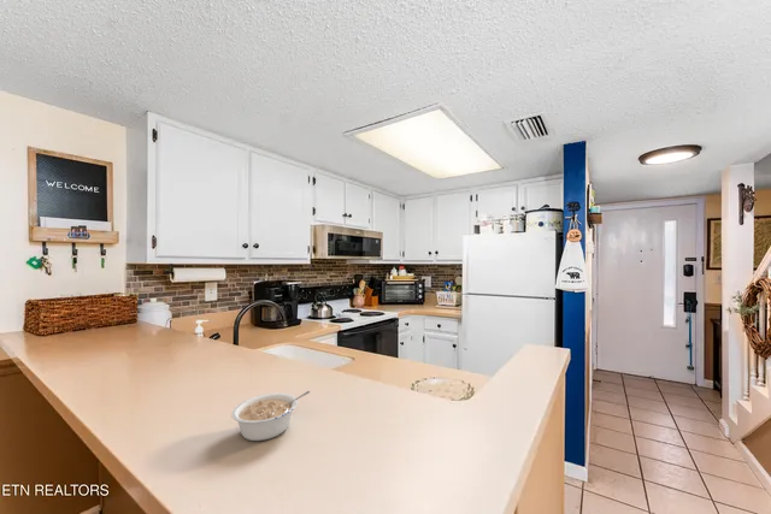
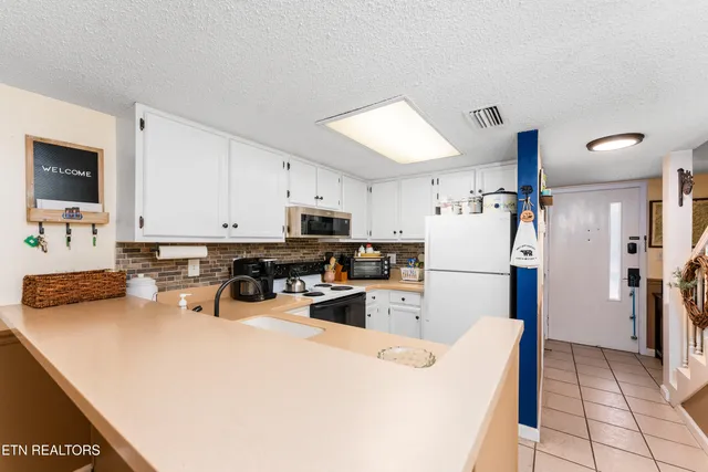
- legume (267, 414)
